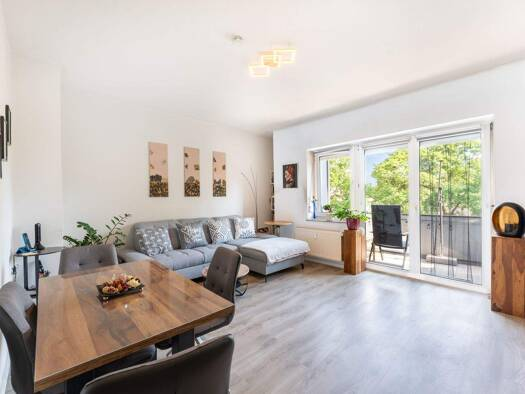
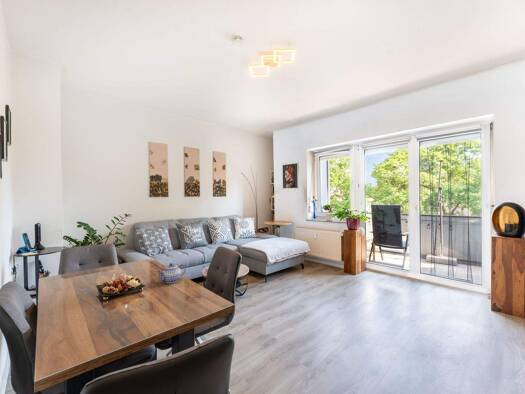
+ teapot (171, 272)
